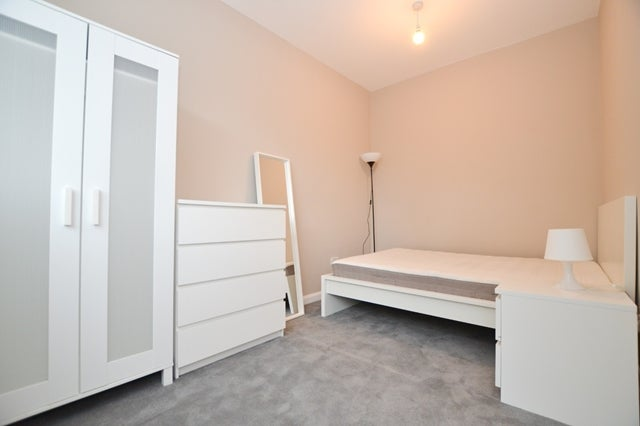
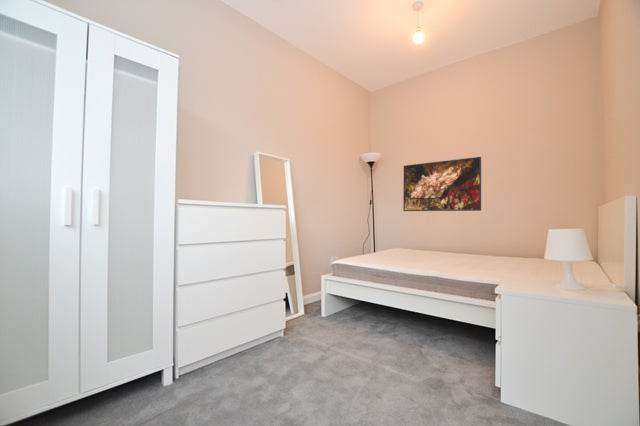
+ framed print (439, 186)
